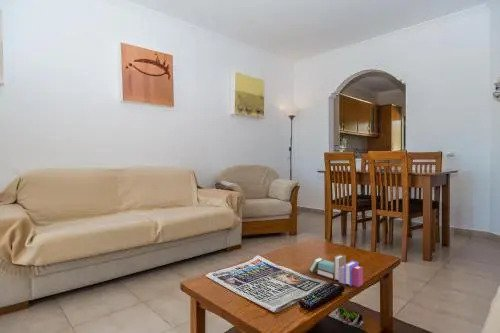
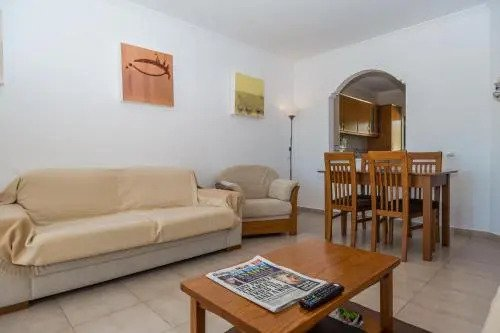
- book (334, 266)
